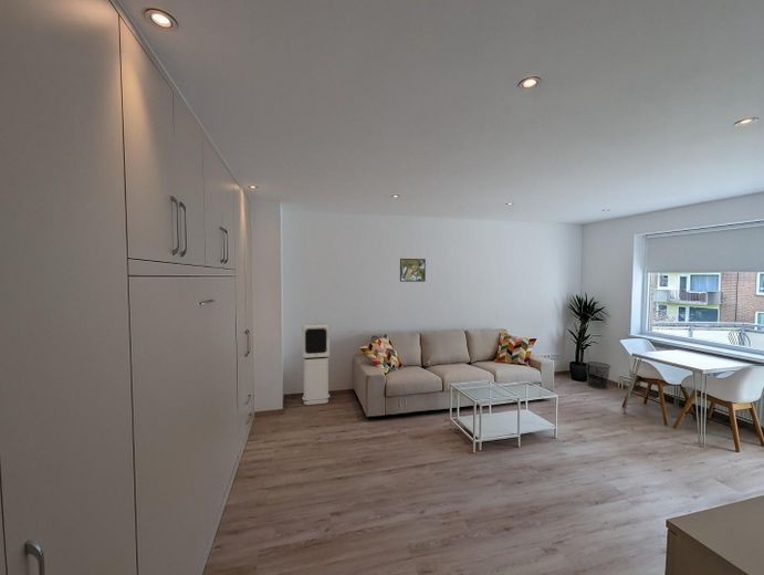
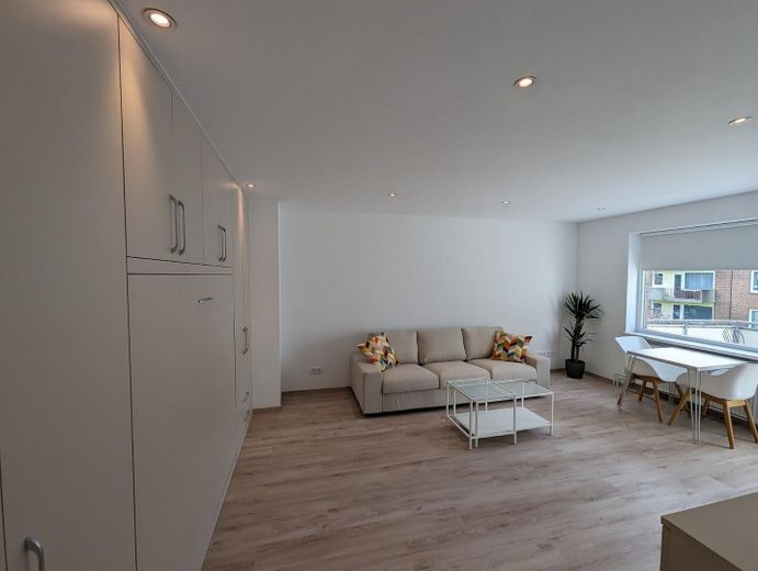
- waste bin (598, 375)
- air purifier (315, 360)
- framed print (412, 270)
